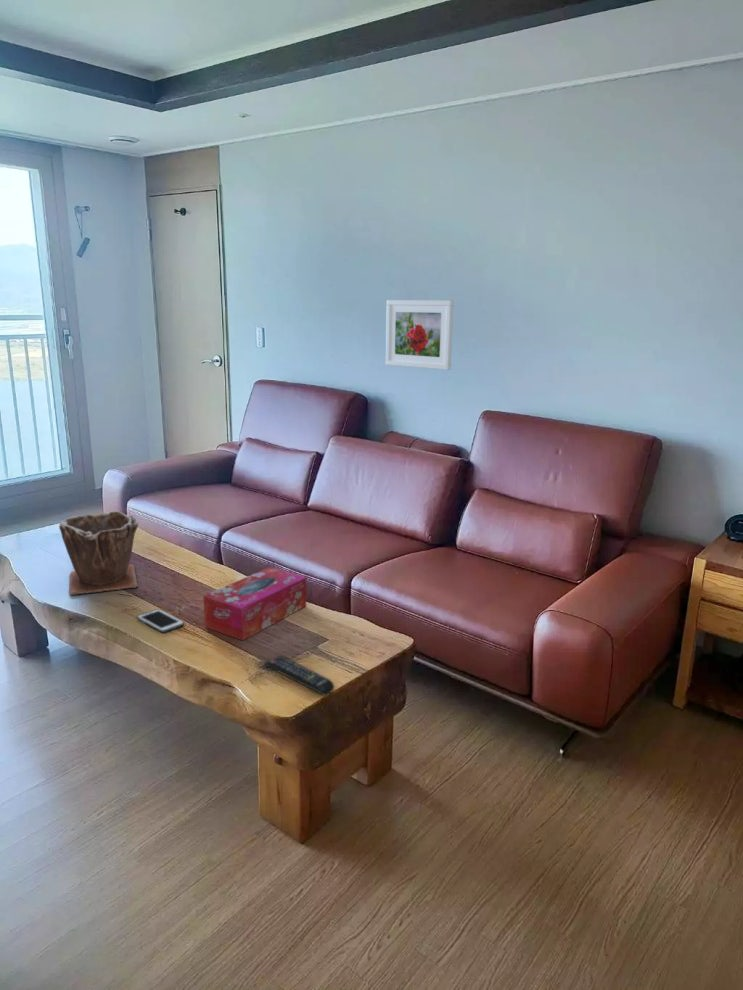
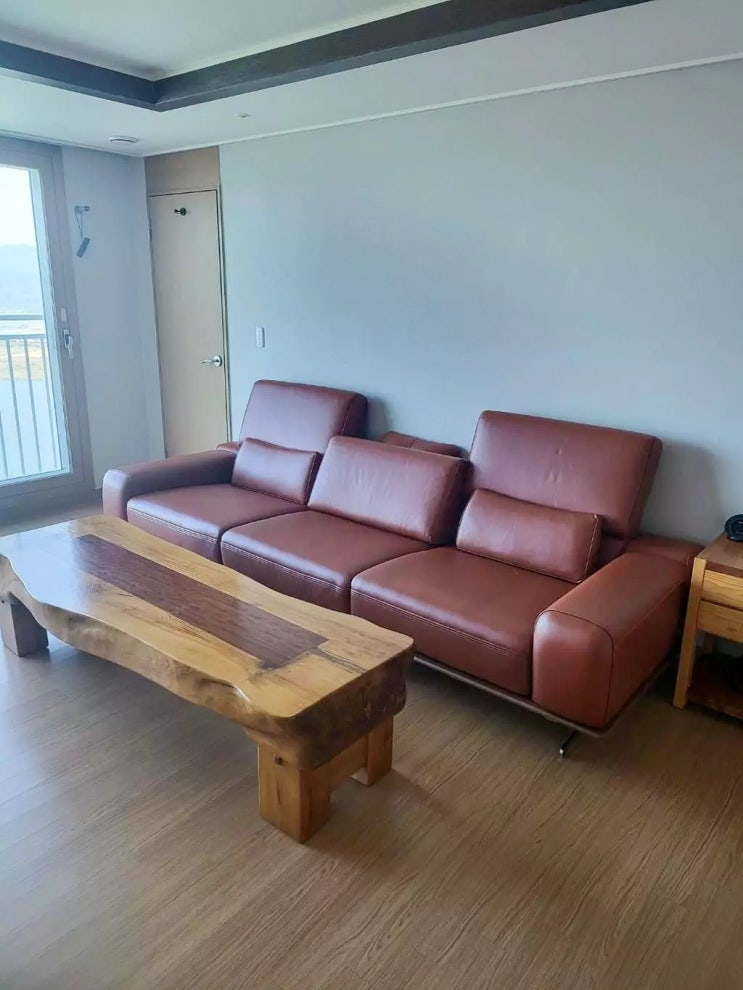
- plant pot (100, 549)
- tissue box (256, 601)
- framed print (417, 334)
- remote control (298, 674)
- cell phone (160, 620)
